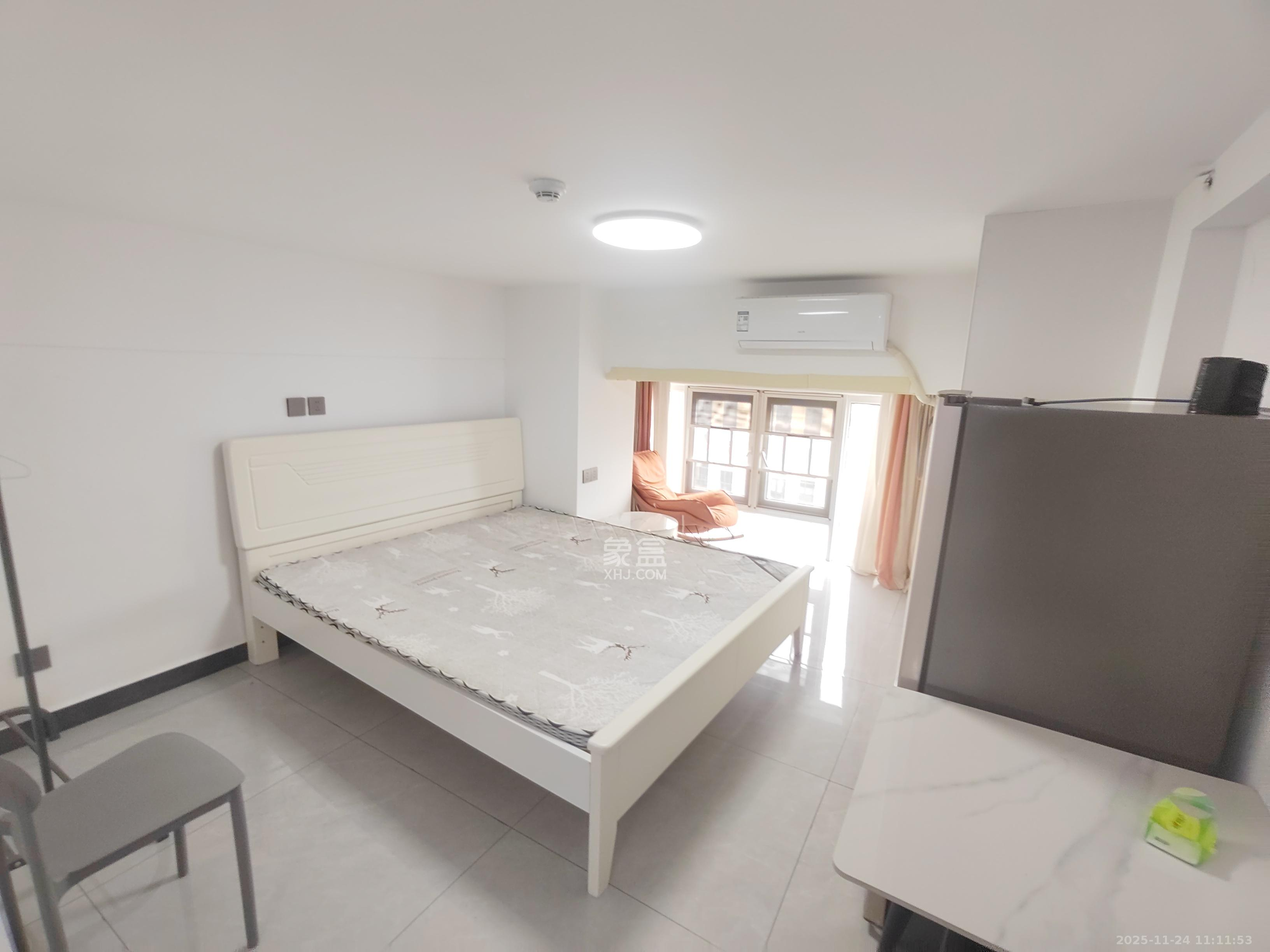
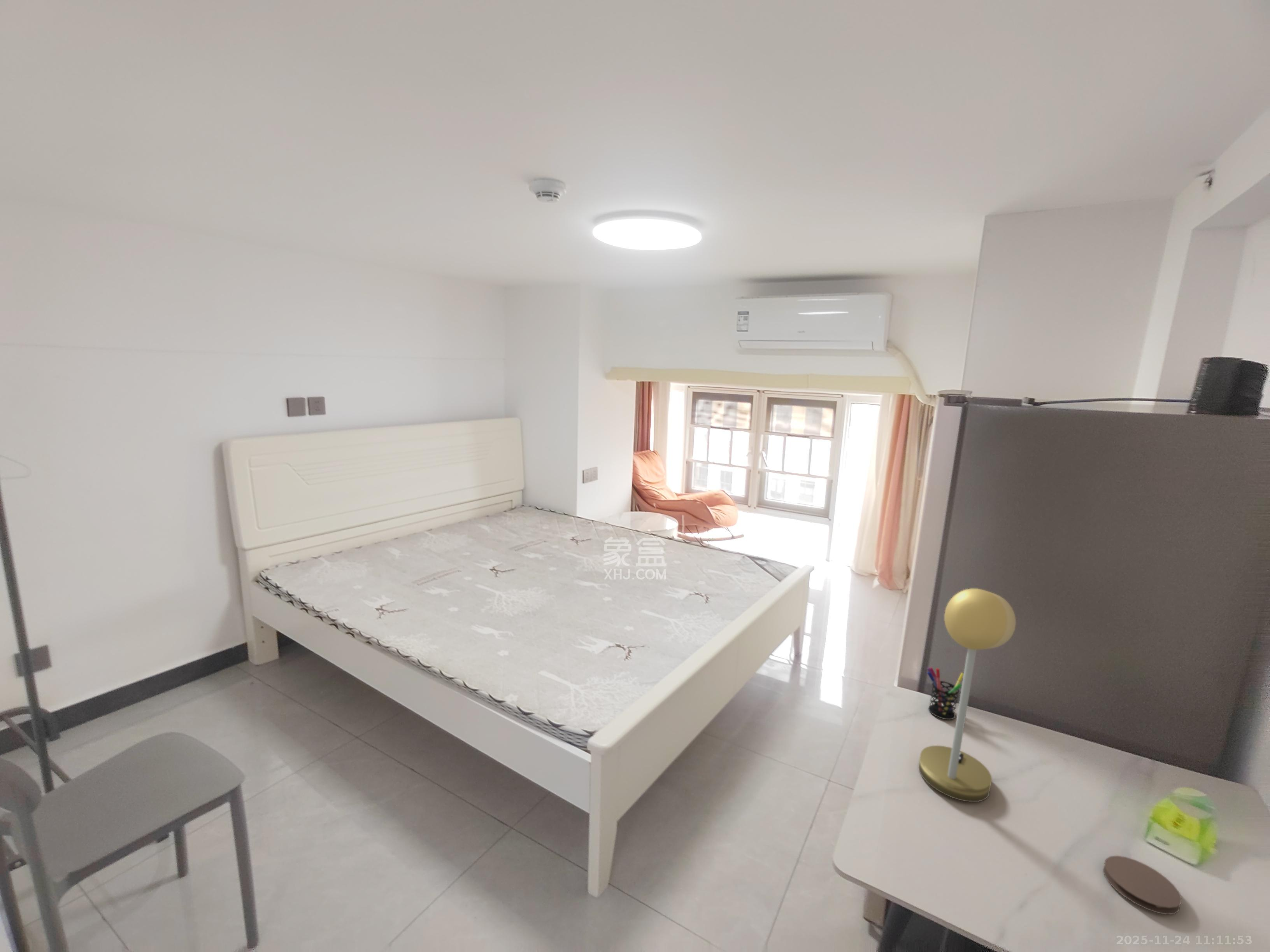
+ coaster (1141, 884)
+ pen holder (946, 692)
+ desk lamp (968, 684)
